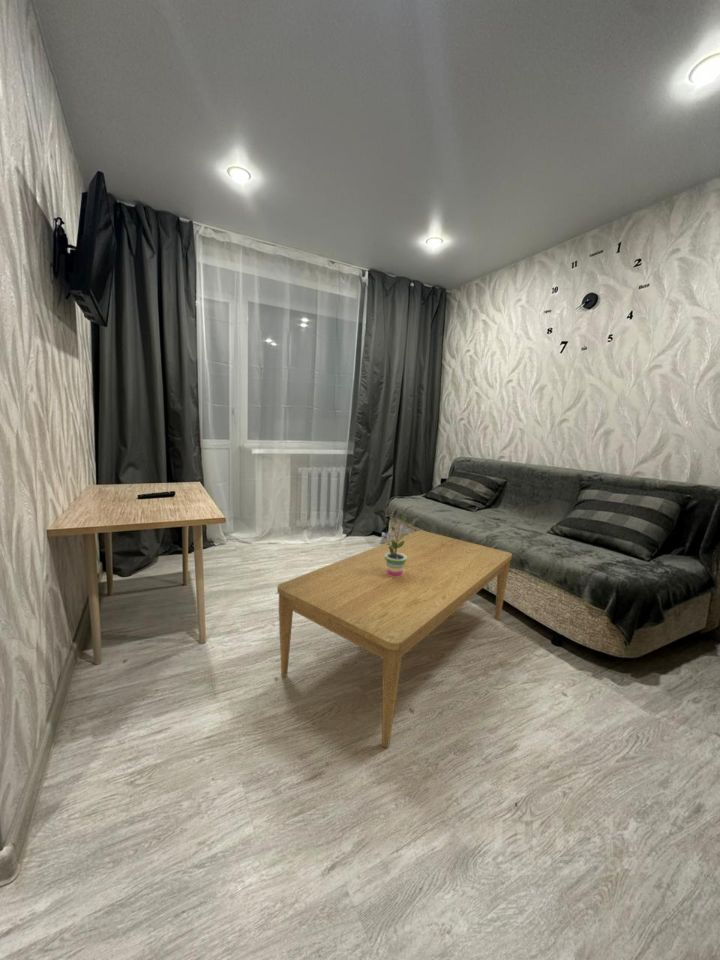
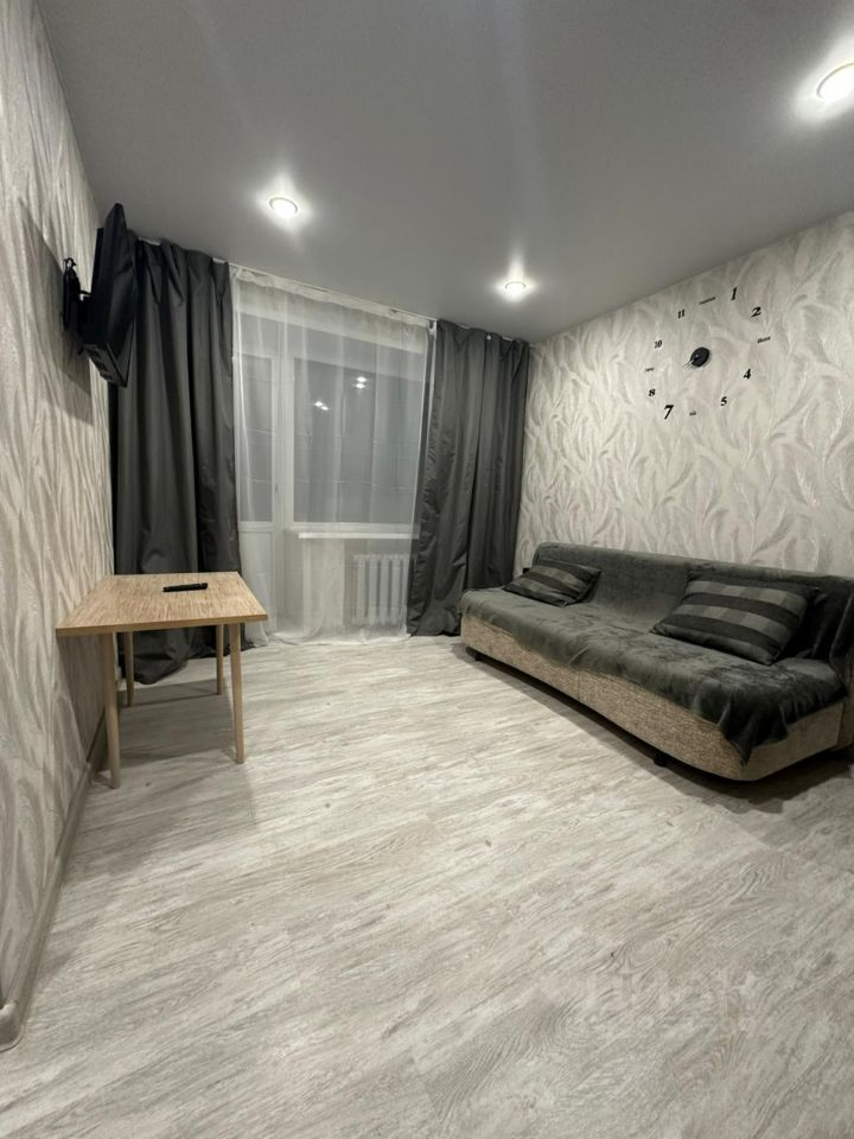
- coffee table (409, 605)
- potted plant (394, 541)
